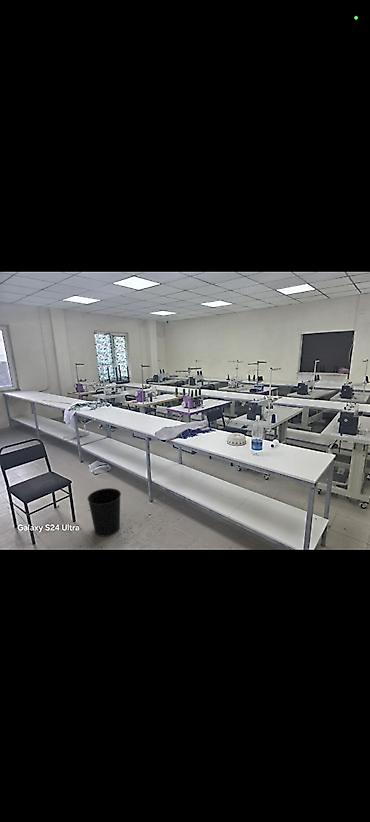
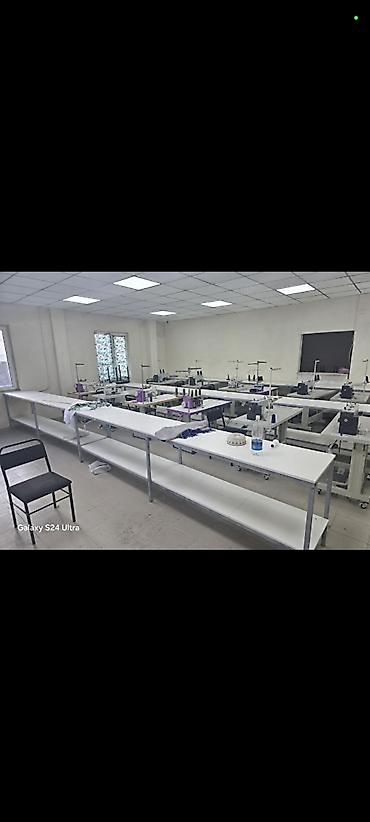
- wastebasket (105, 512)
